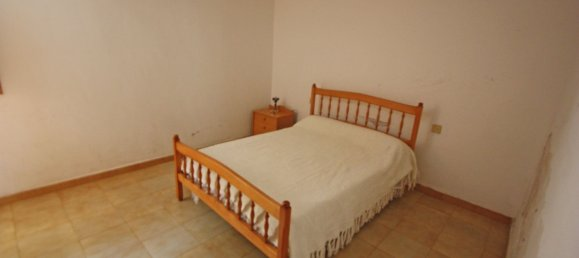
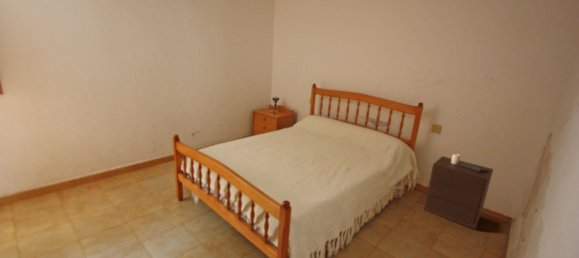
+ nightstand (458, 186)
